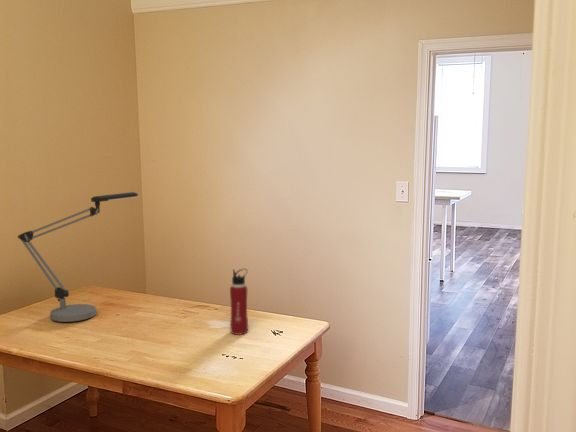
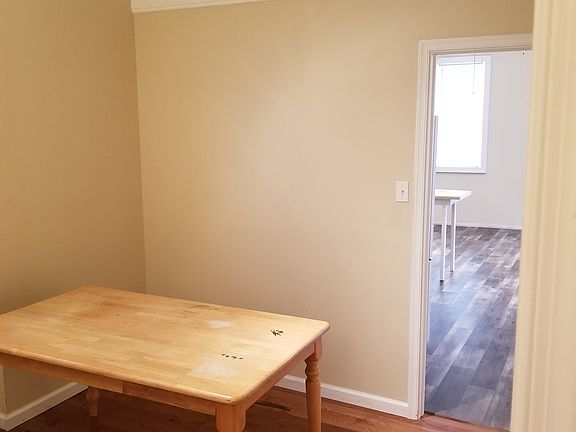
- water bottle (238, 300)
- desk lamp (72, 223)
